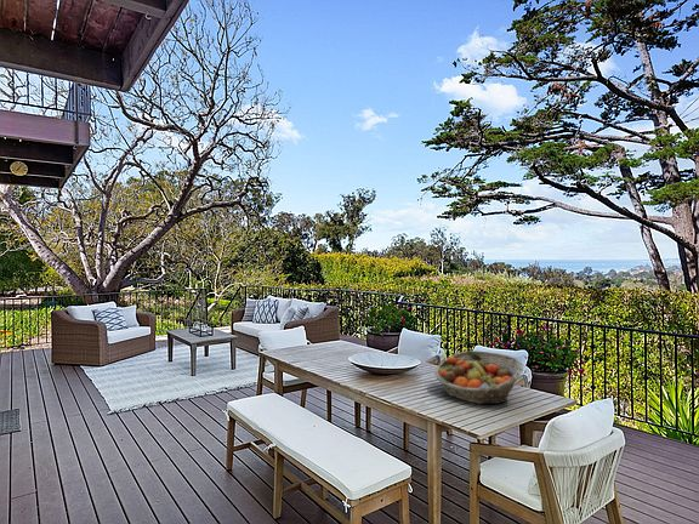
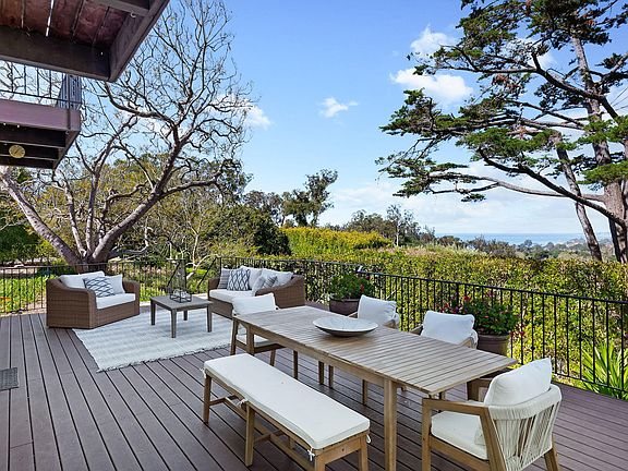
- fruit basket (477, 375)
